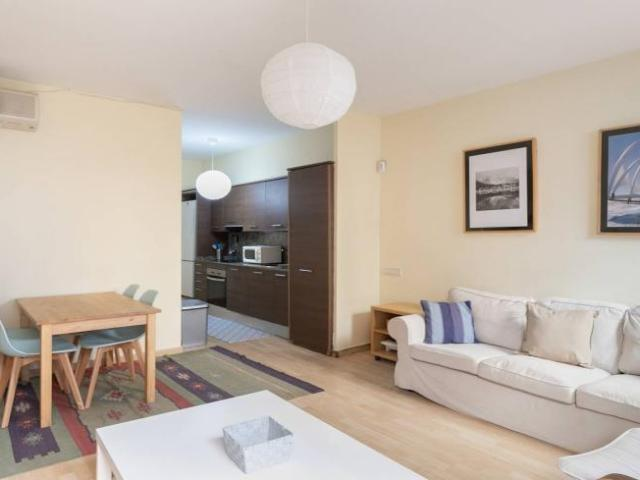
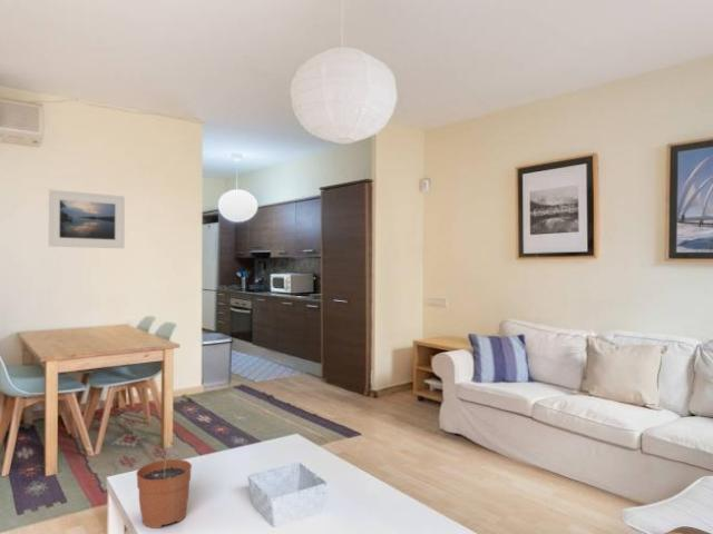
+ plant pot (164, 481)
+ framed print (88, 220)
